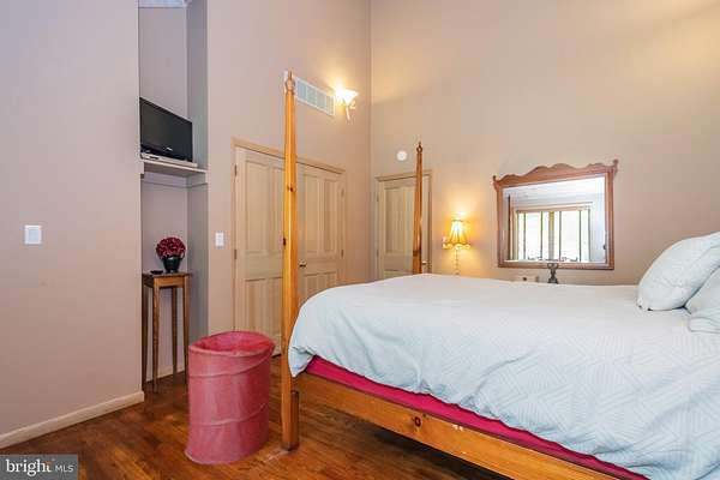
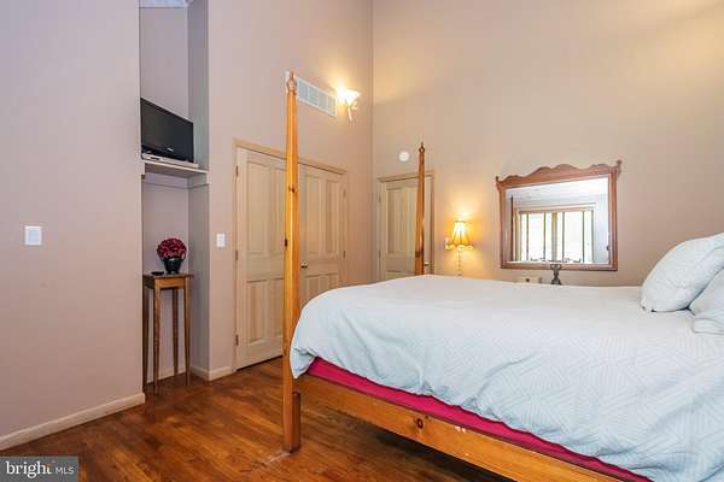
- laundry hamper (232, 390)
